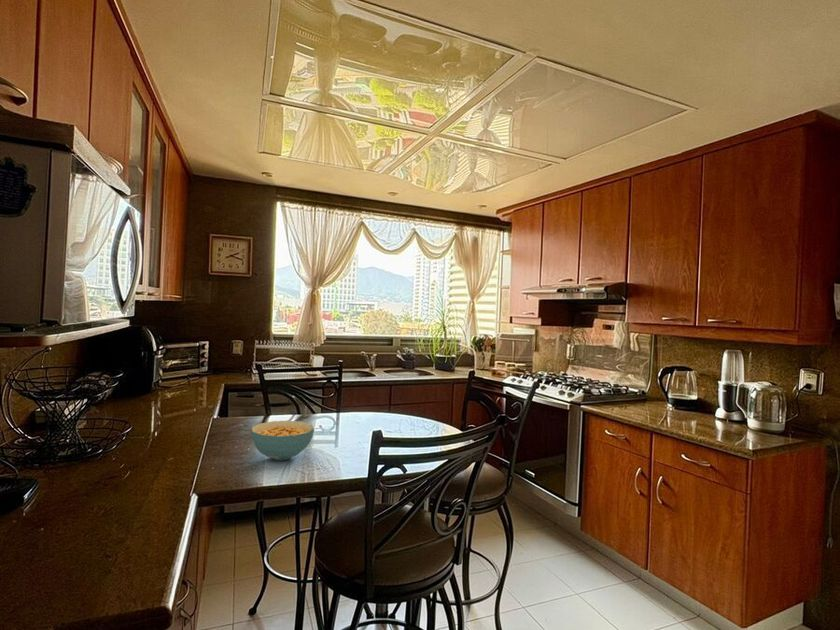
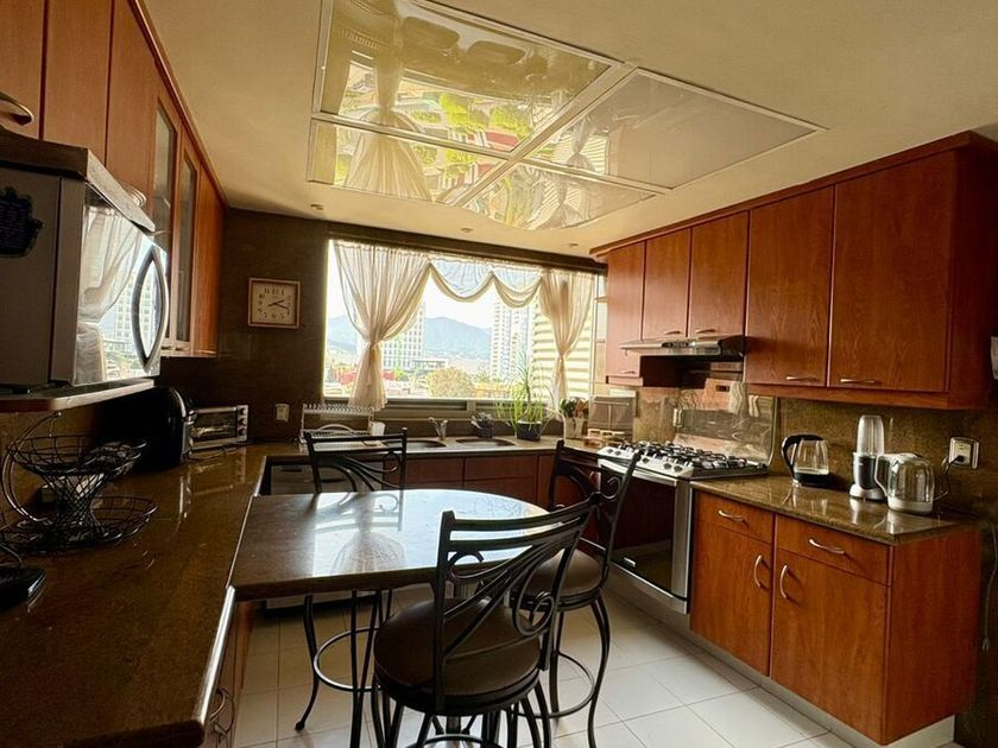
- cereal bowl (282, 442)
